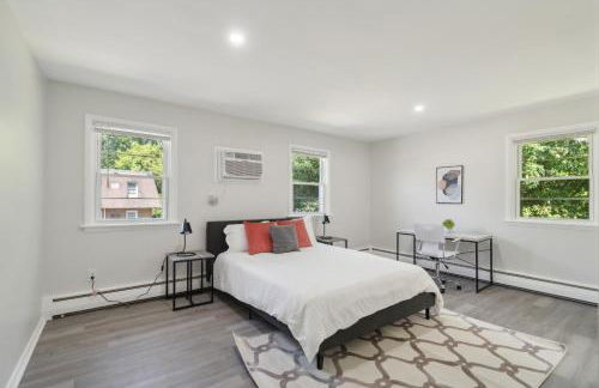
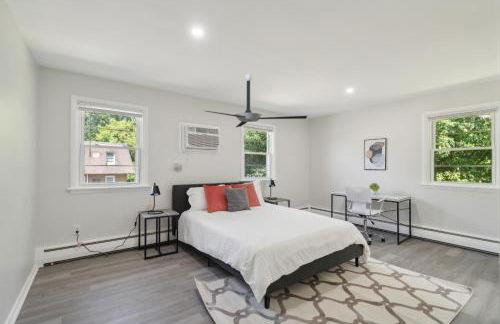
+ ceiling fan (249, 99)
